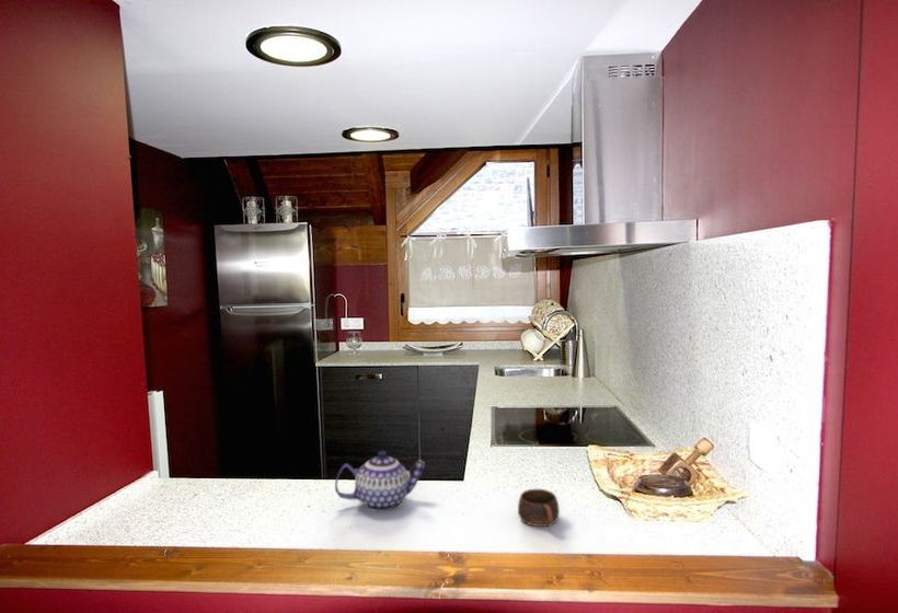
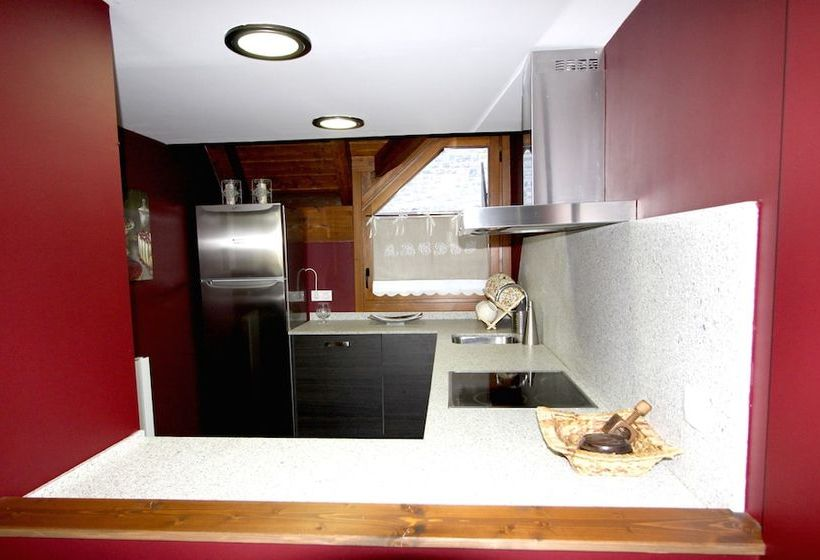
- teapot (380, 476)
- cup (539, 509)
